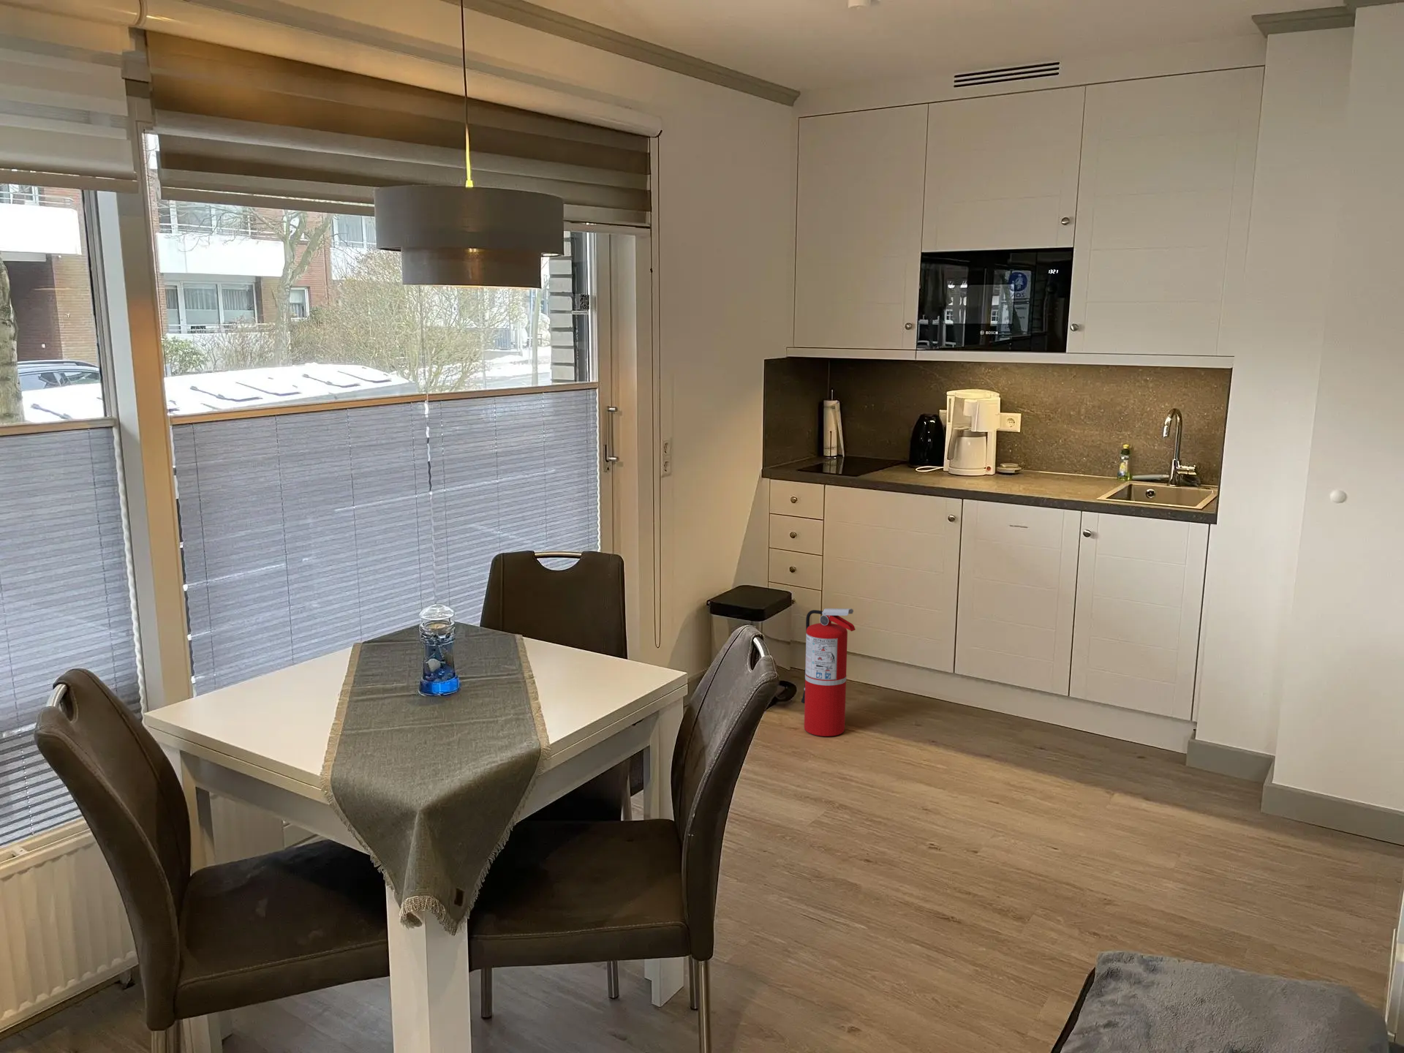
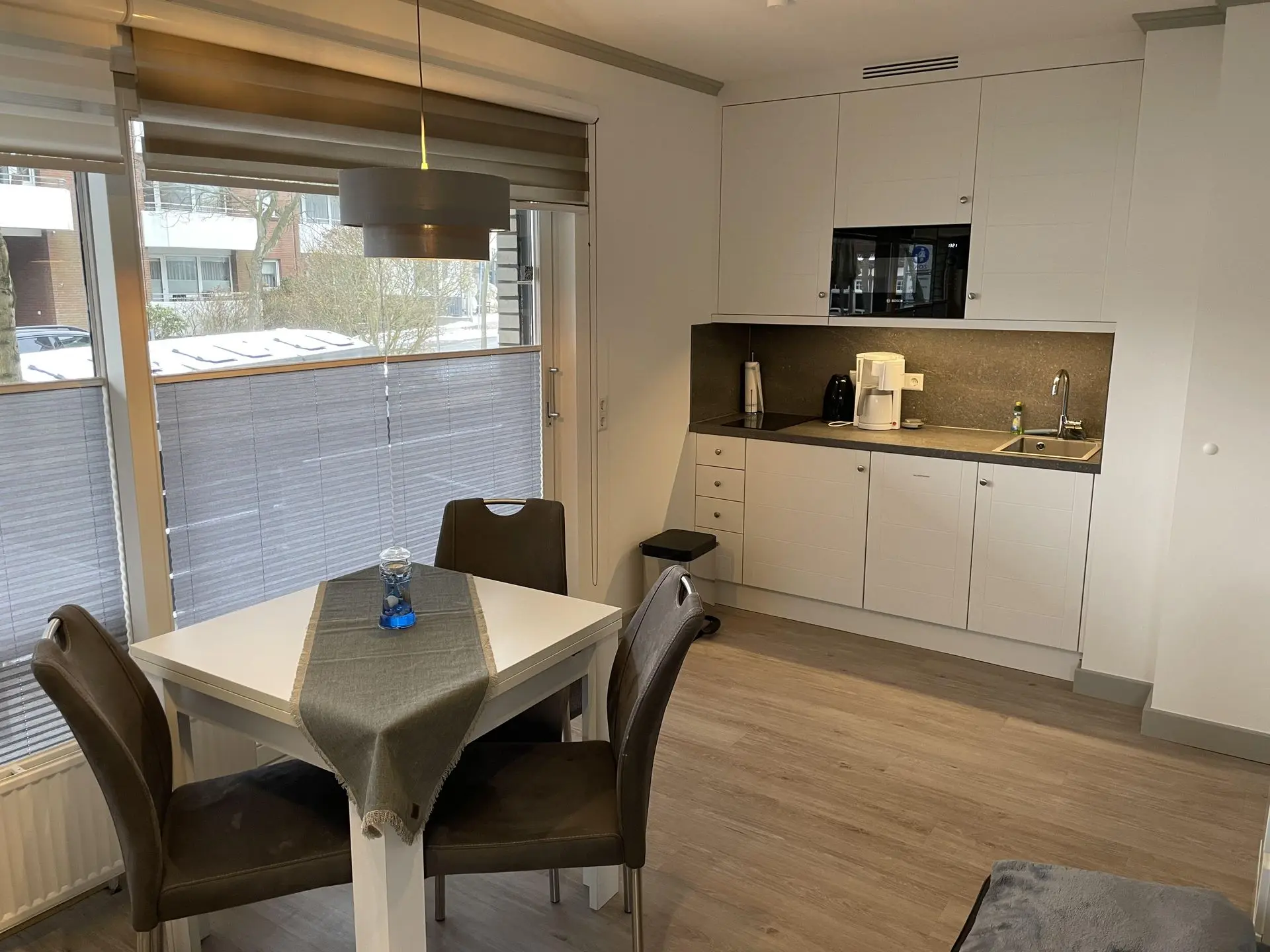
- fire extinguisher (826, 668)
